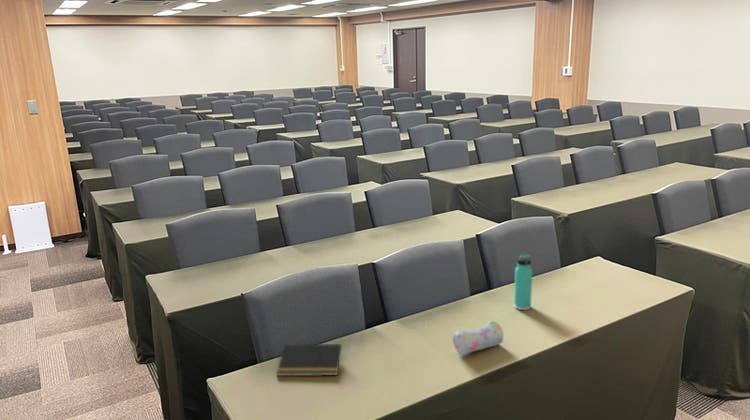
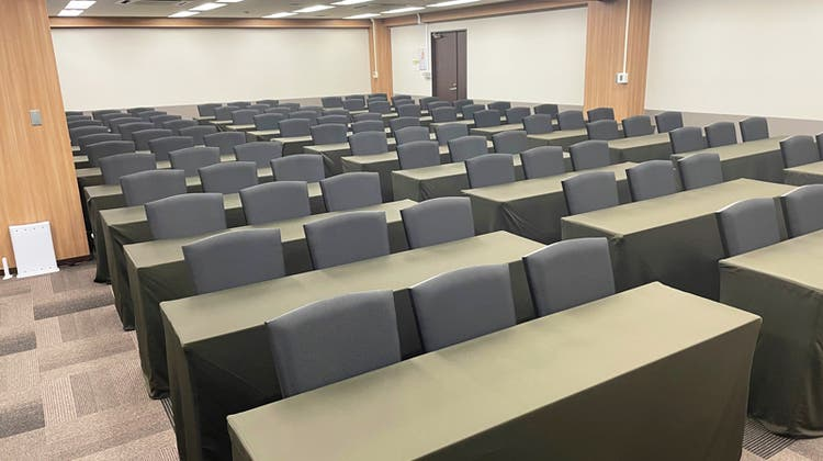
- thermos bottle (523, 281)
- notepad (310, 359)
- pencil case (478, 337)
